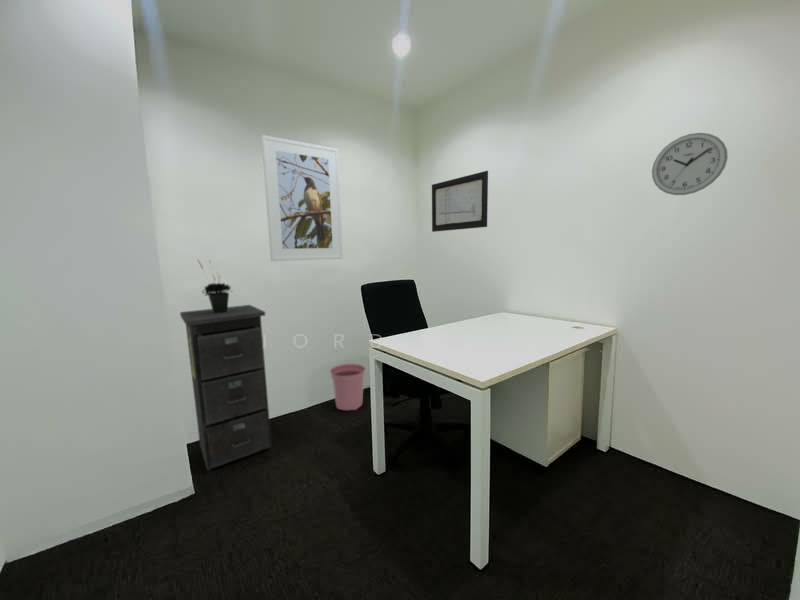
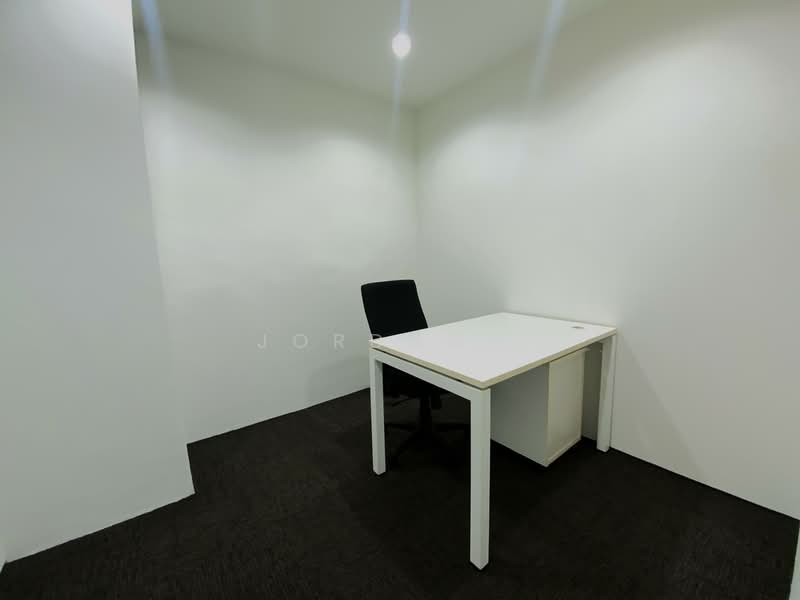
- wall clock (686, 164)
- filing cabinet (230, 382)
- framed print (305, 202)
- potted plant (216, 285)
- wall art (457, 204)
- plant pot (348, 387)
